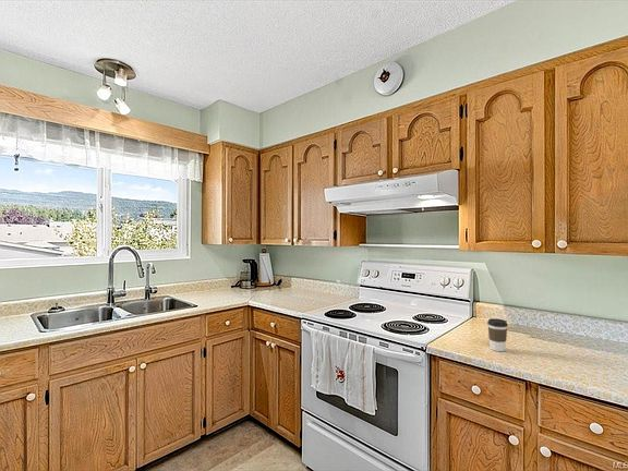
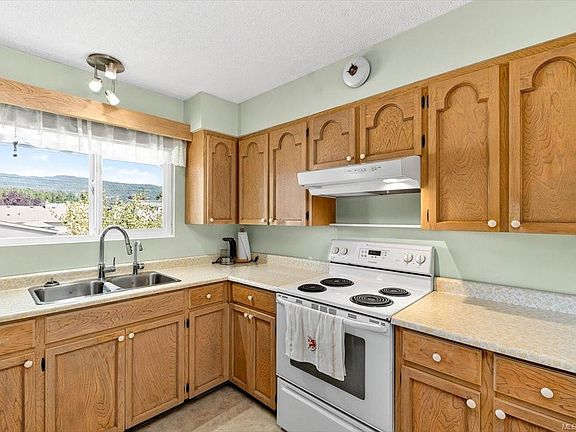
- coffee cup (497, 335)
